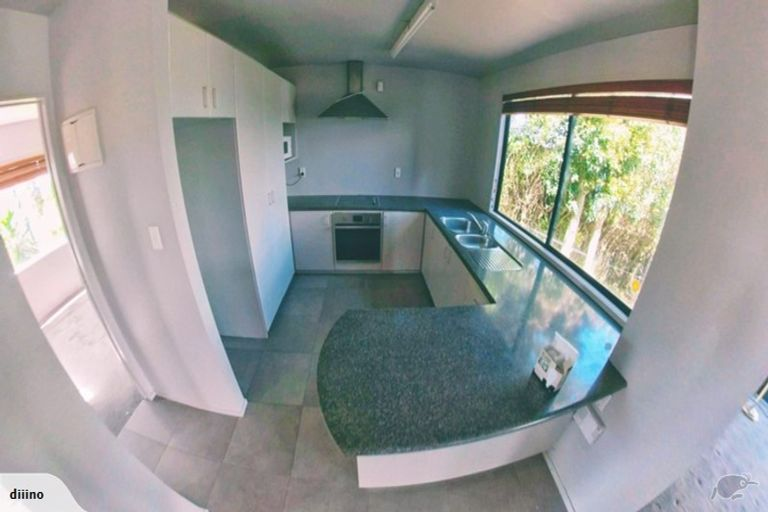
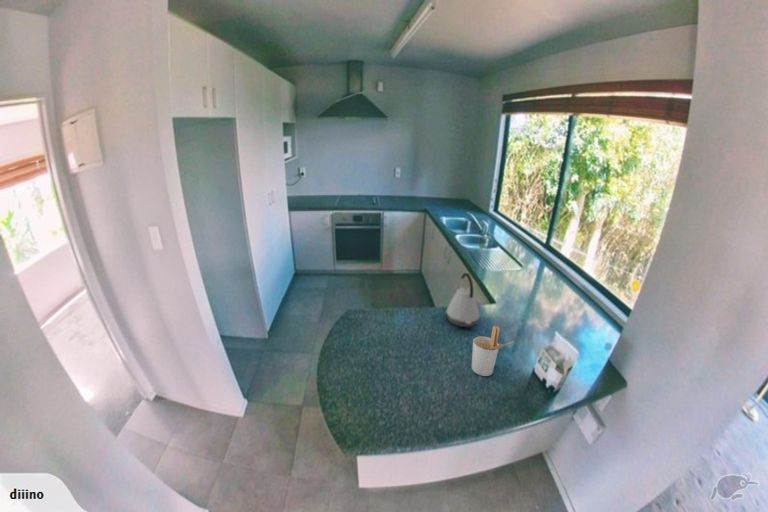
+ kettle (464, 297)
+ utensil holder (490, 353)
